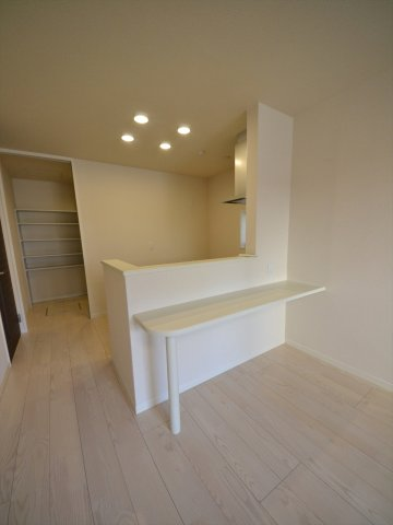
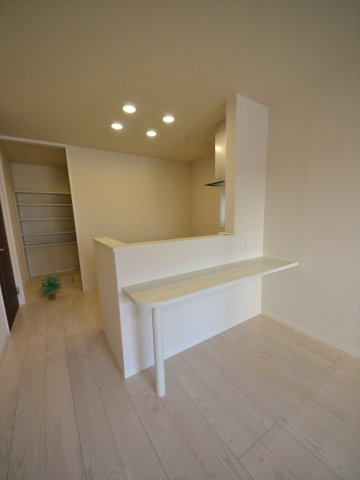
+ potted plant (51, 288)
